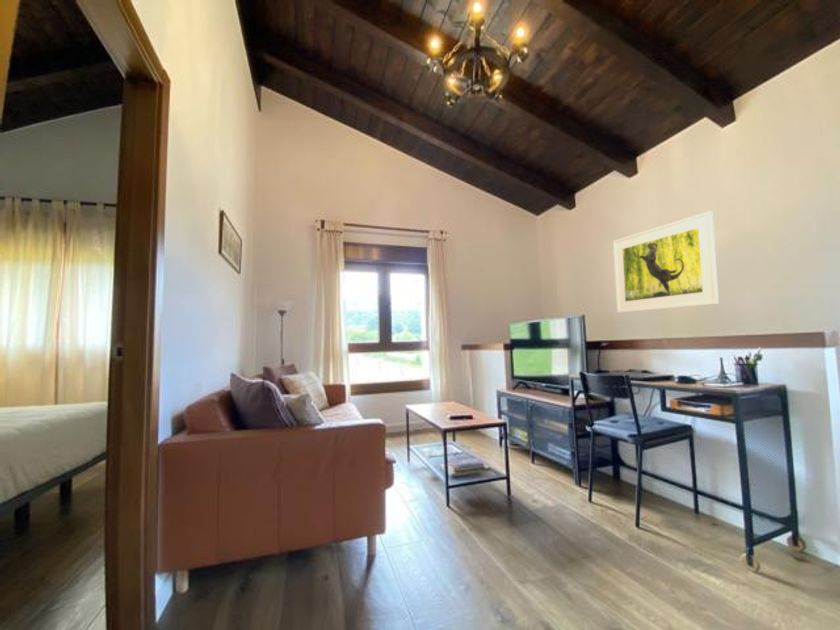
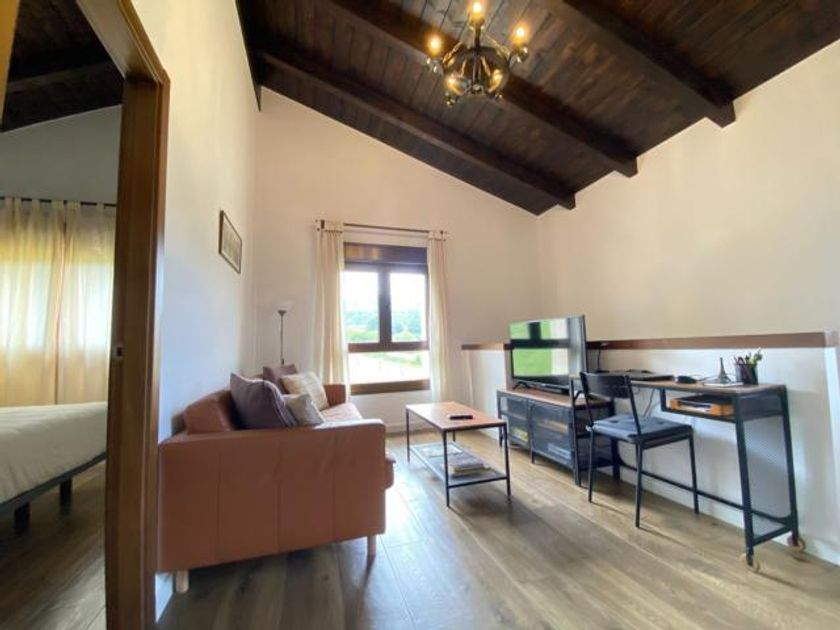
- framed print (658, 268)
